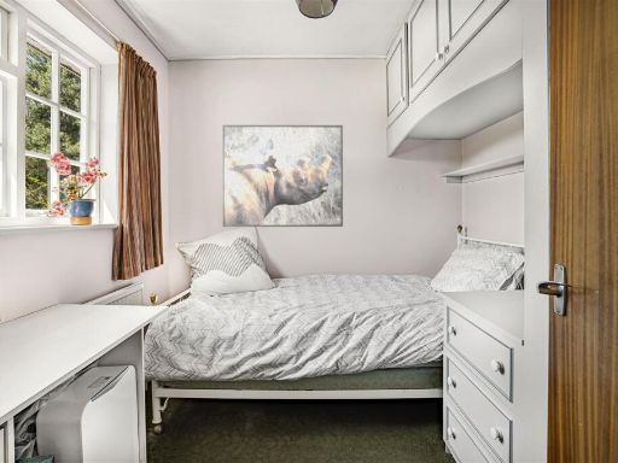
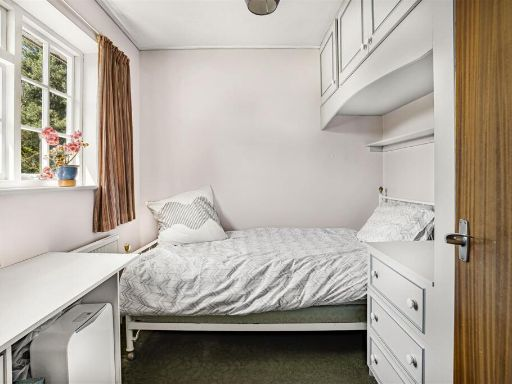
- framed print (282, 175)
